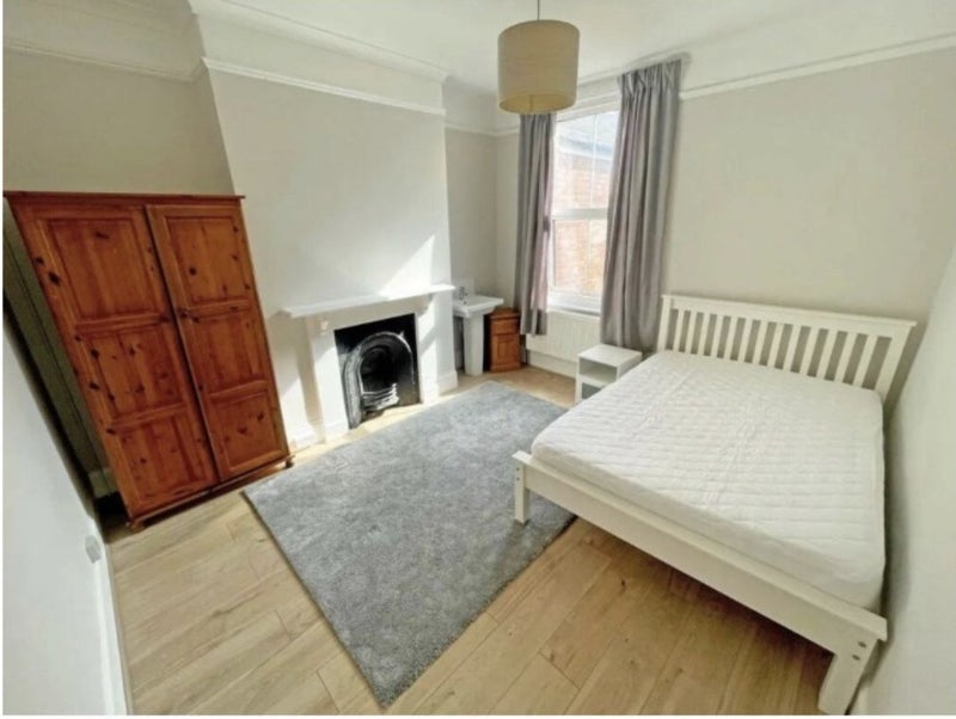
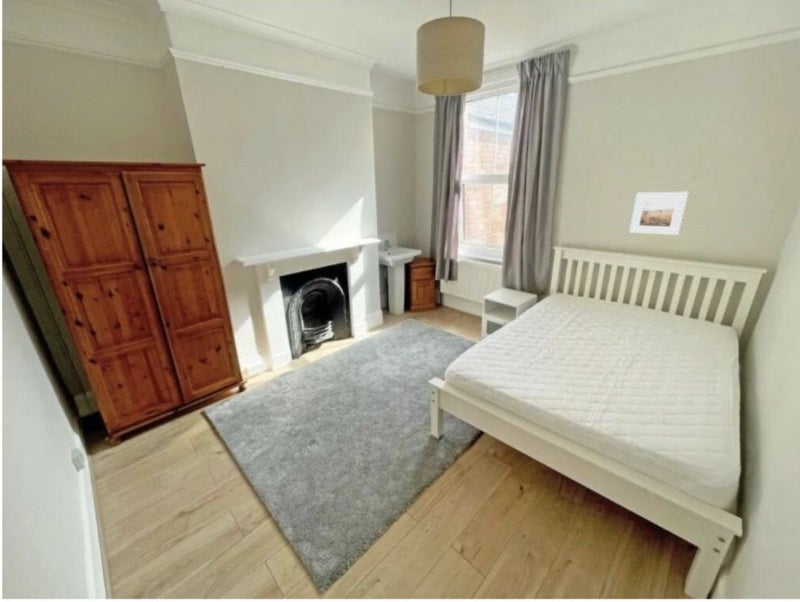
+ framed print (657, 213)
